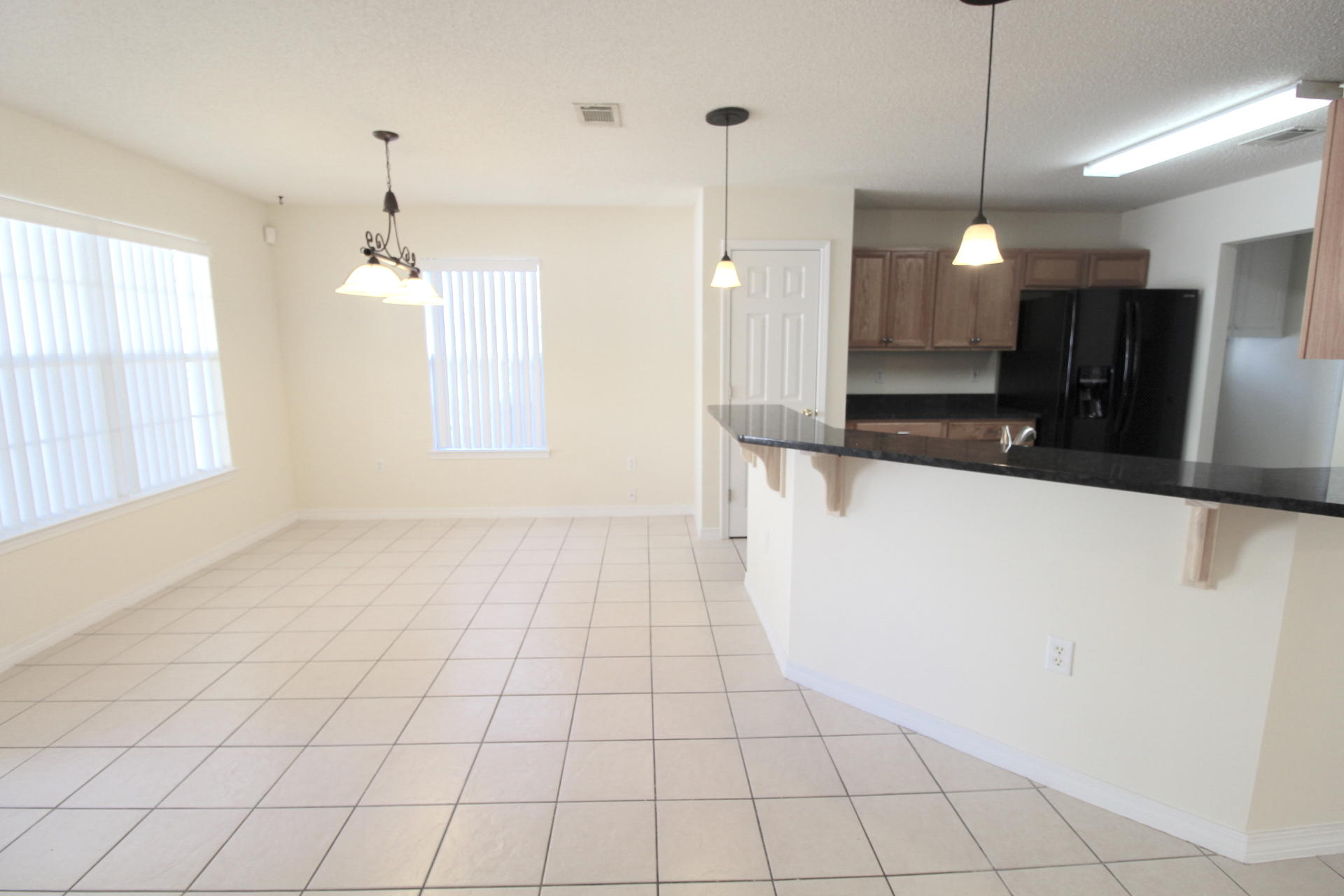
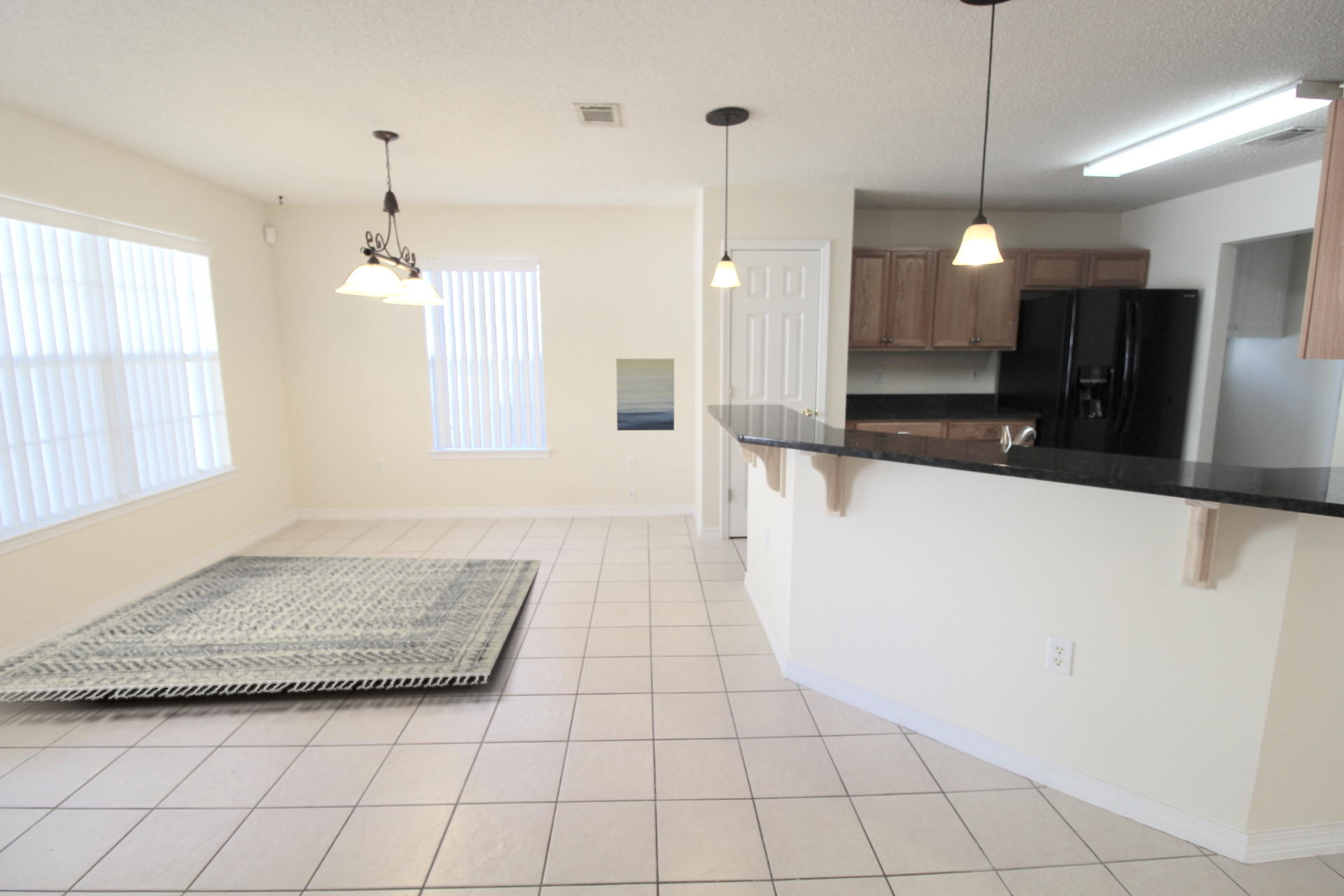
+ wall art (645, 394)
+ rug (361, 575)
